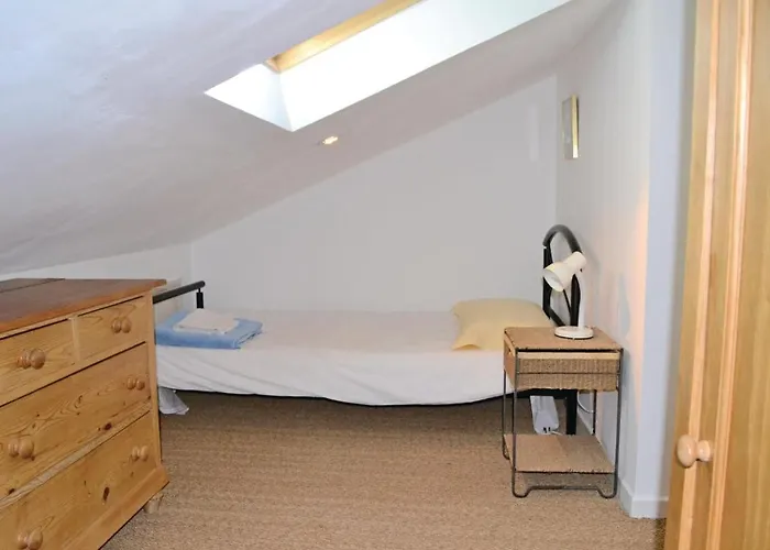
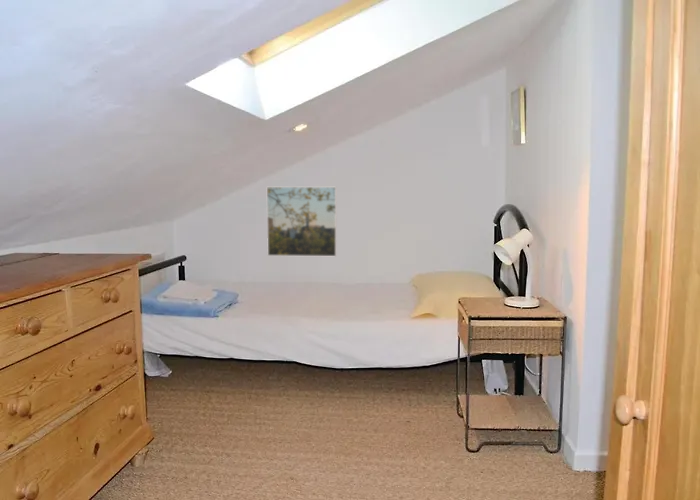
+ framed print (301, 221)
